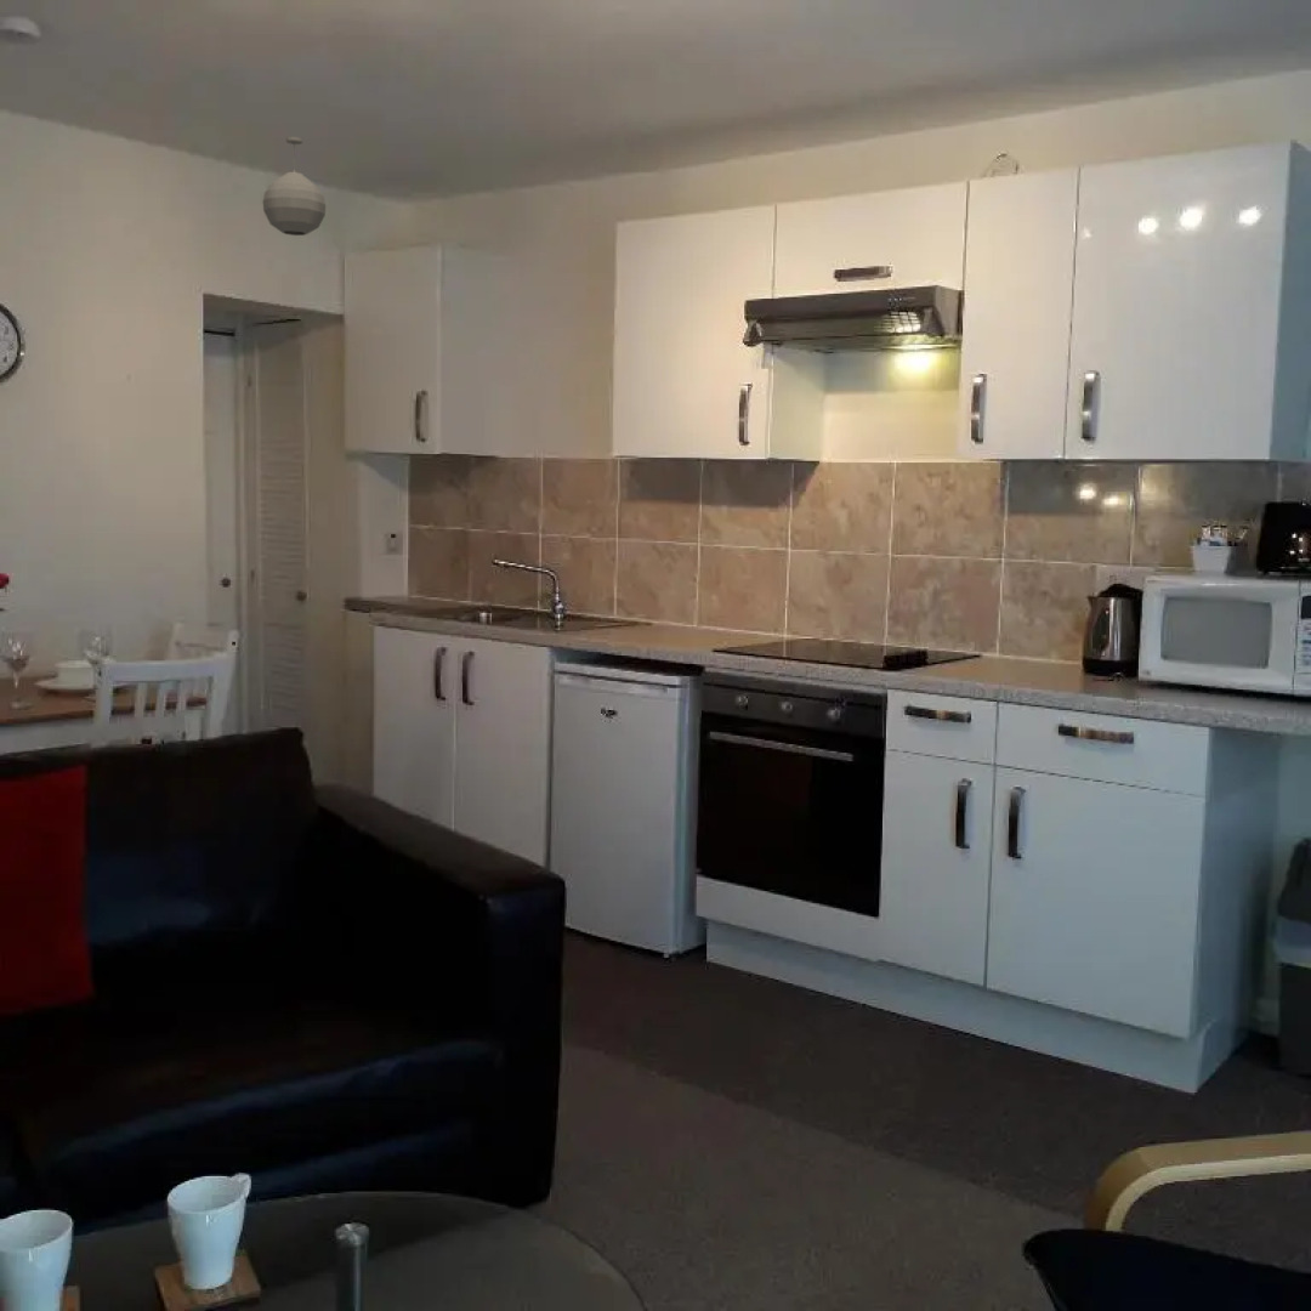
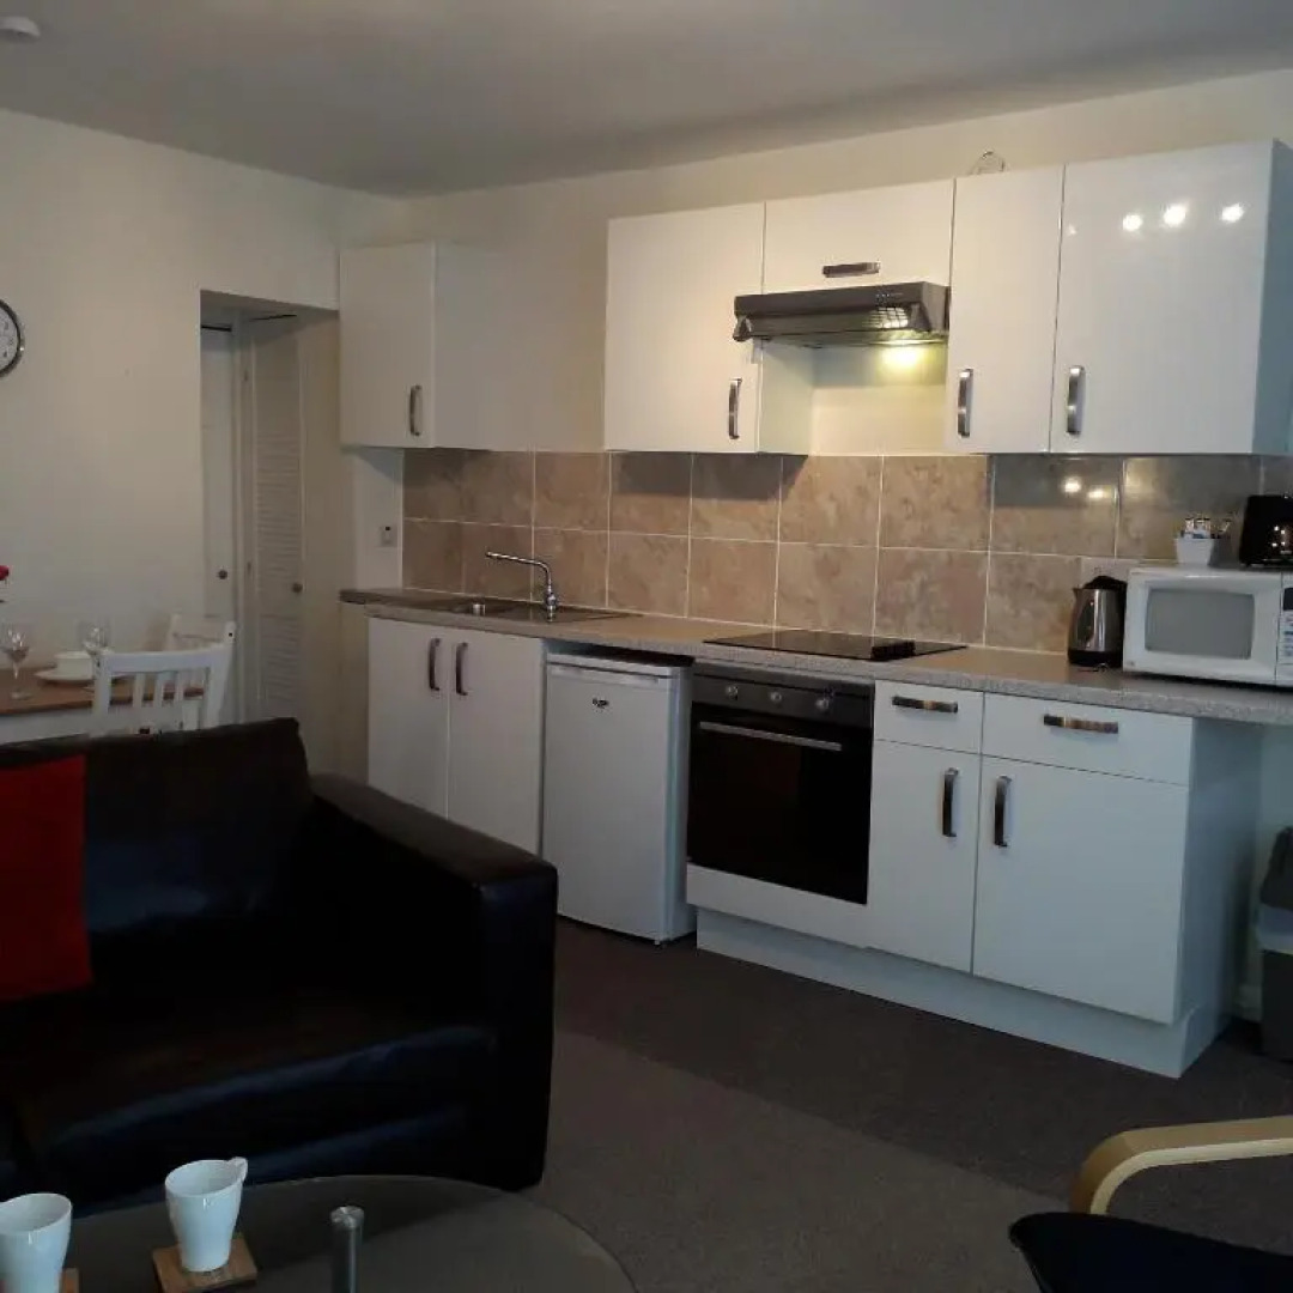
- pendant light (294, 186)
